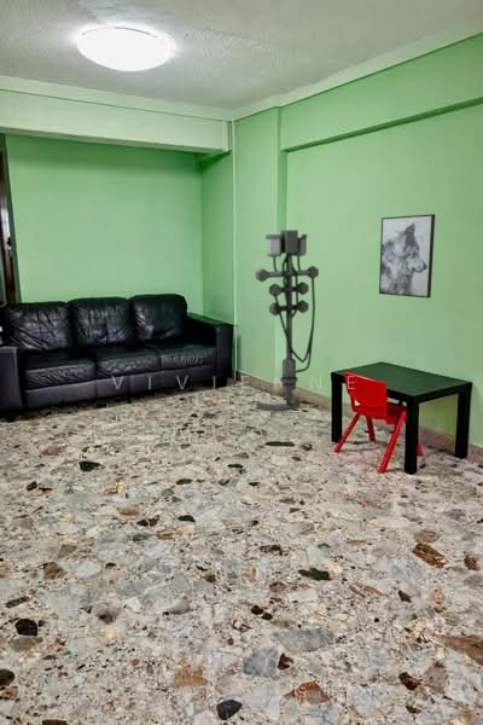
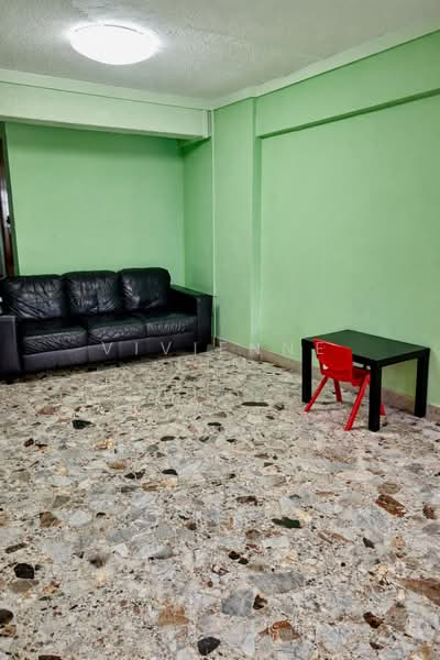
- wall art (405, 256)
- floor lamp (283, 321)
